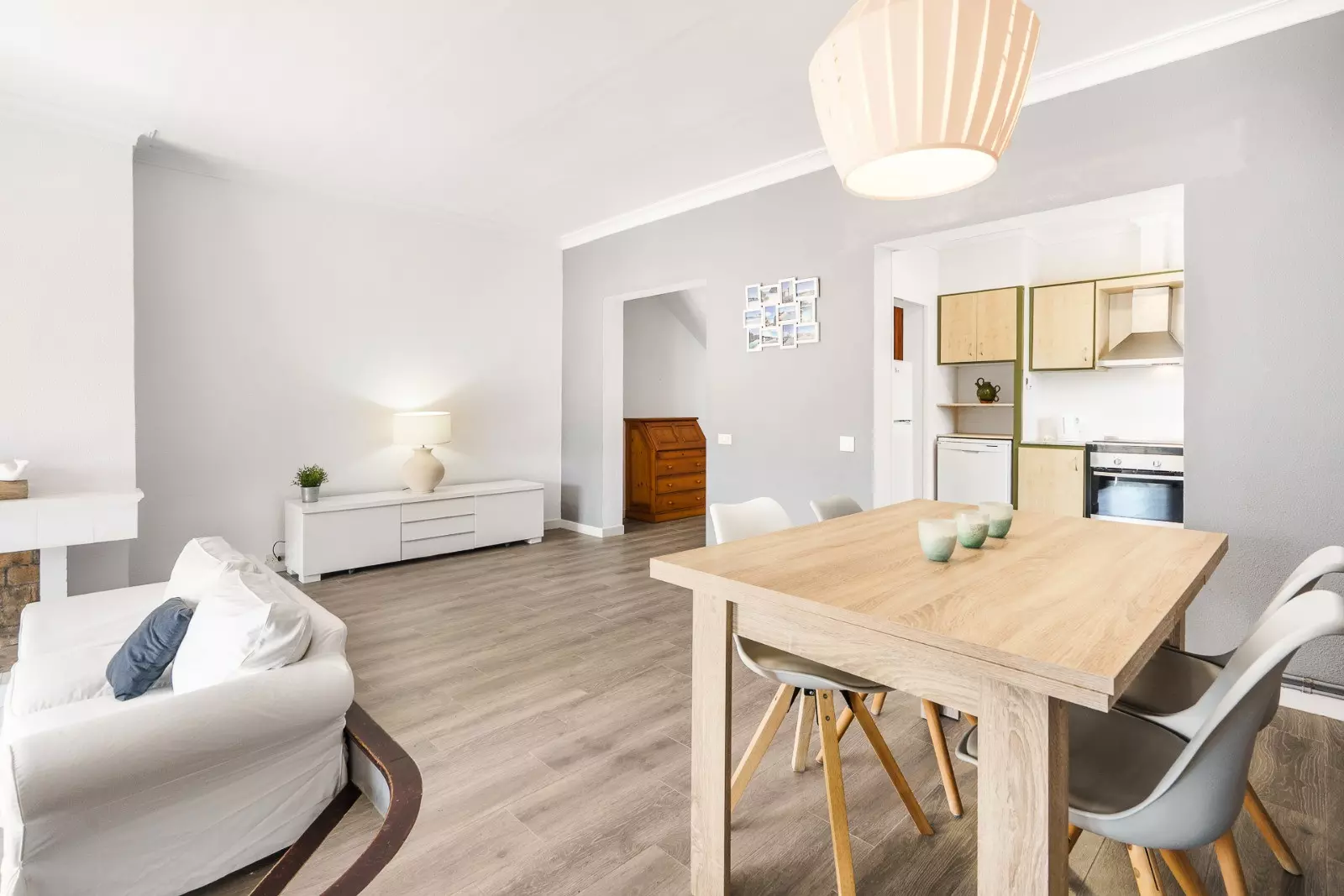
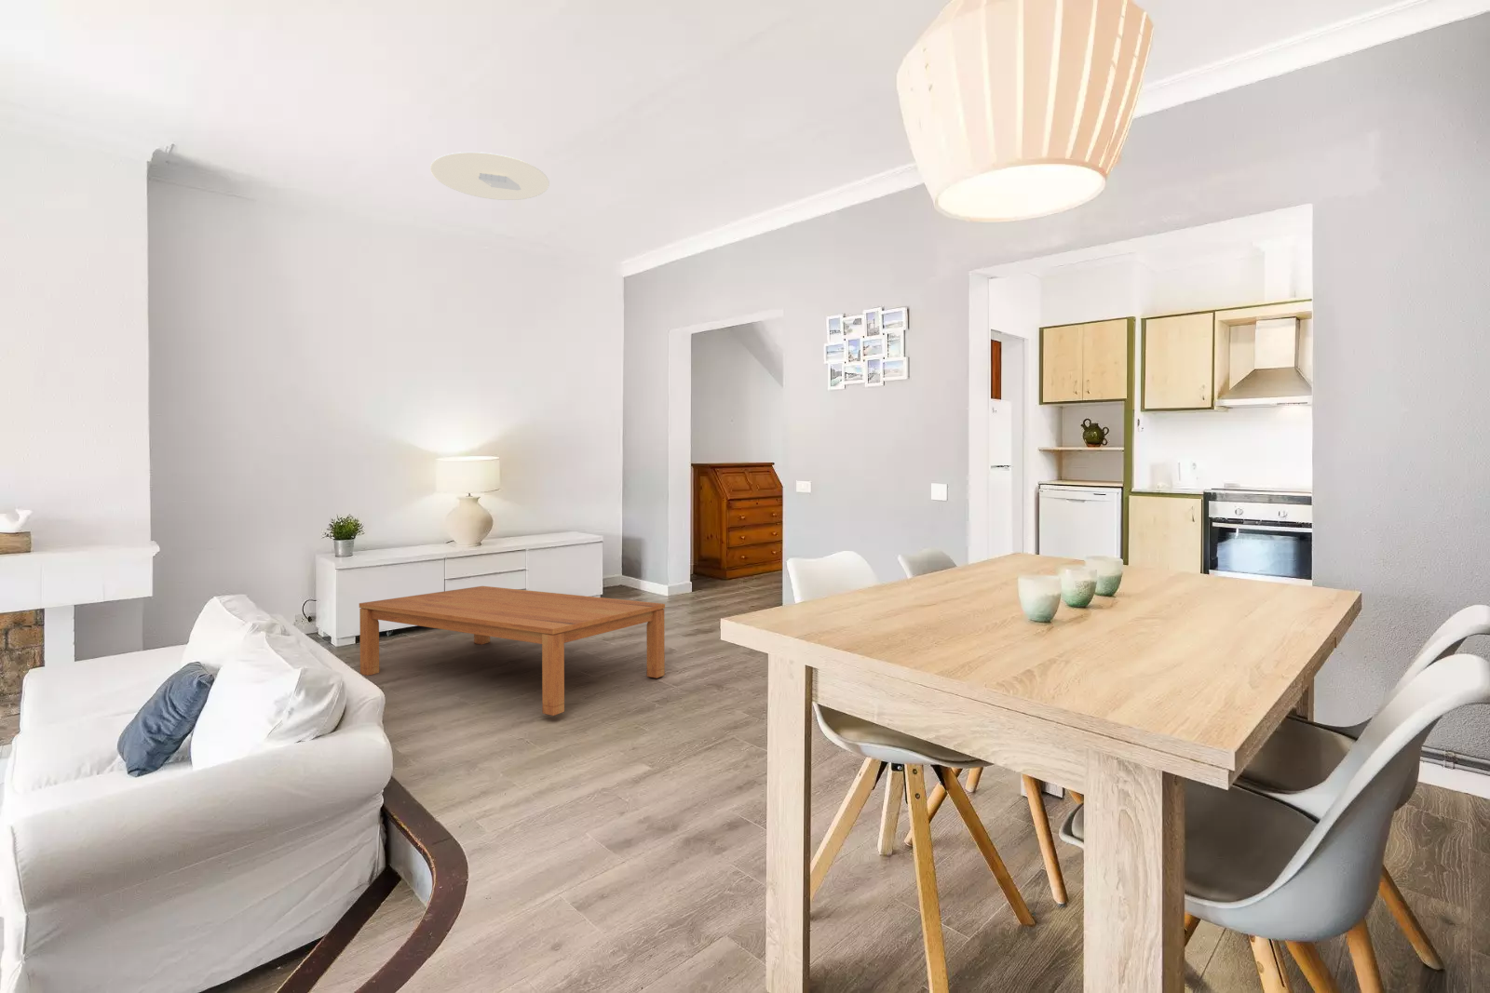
+ coffee table (511, 638)
+ ceiling light (491, 172)
